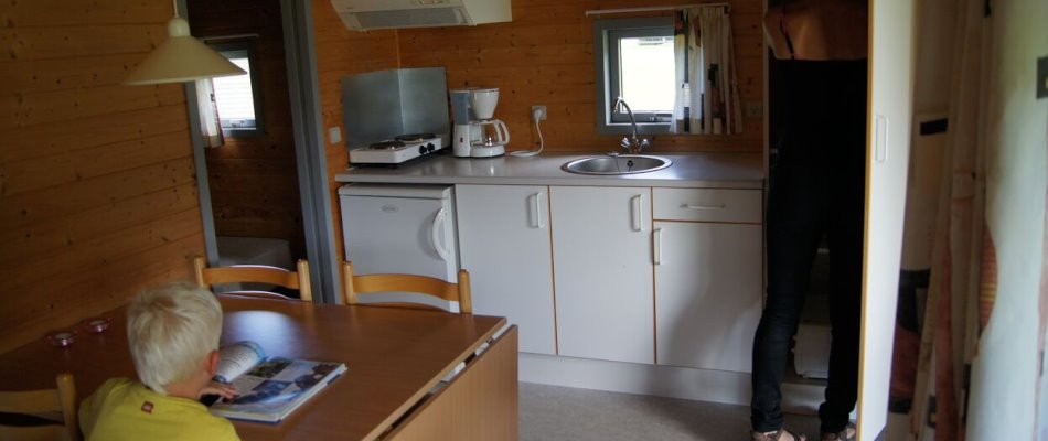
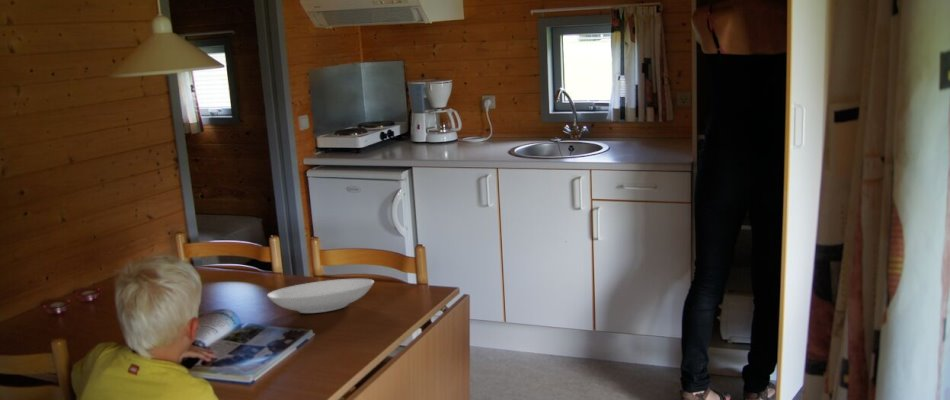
+ bowl (322, 298)
